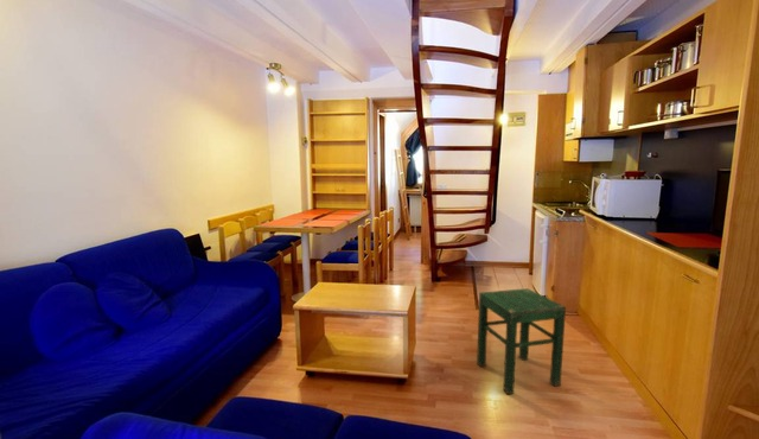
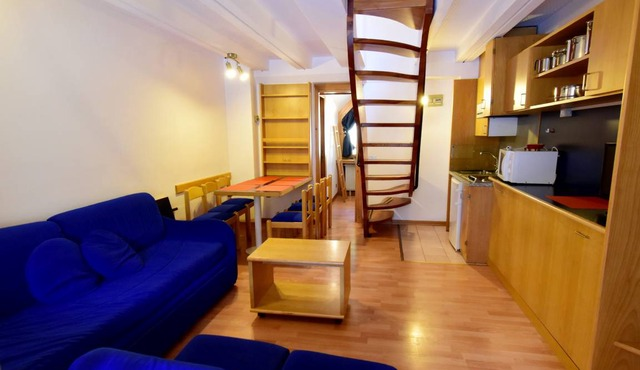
- stool (519, 337)
